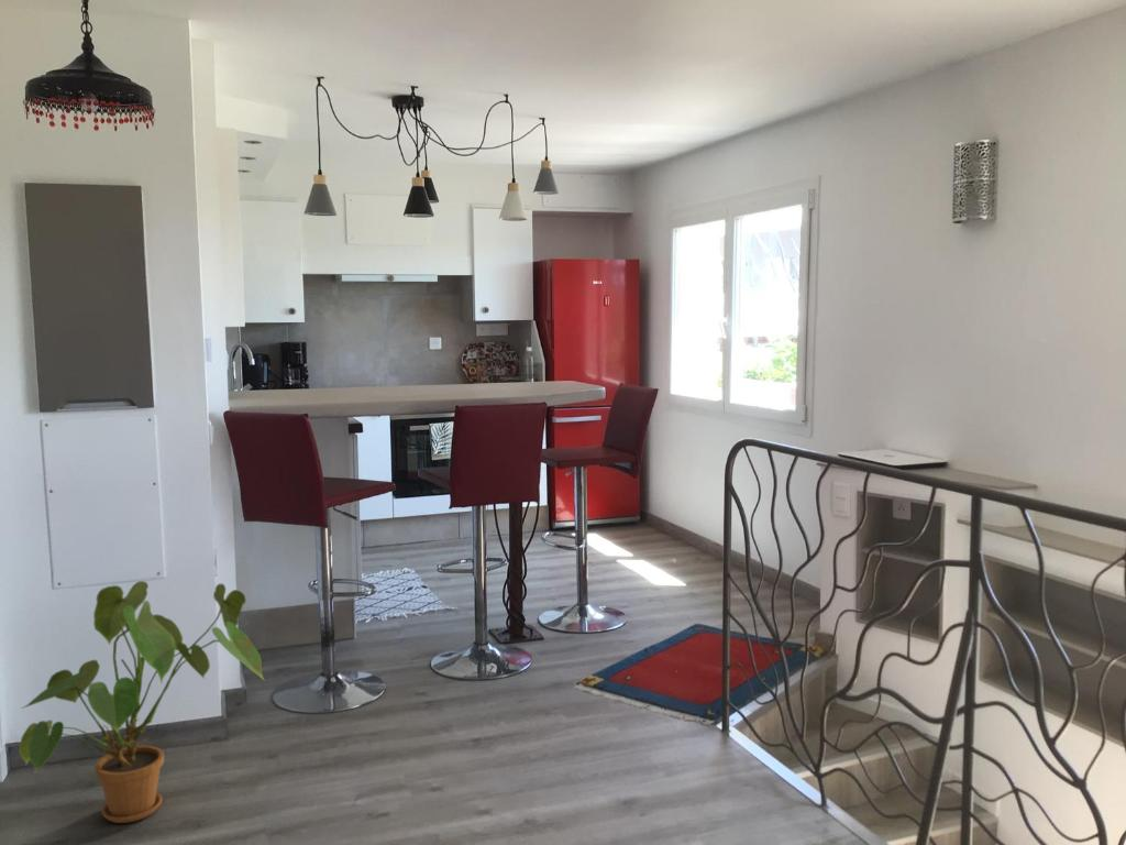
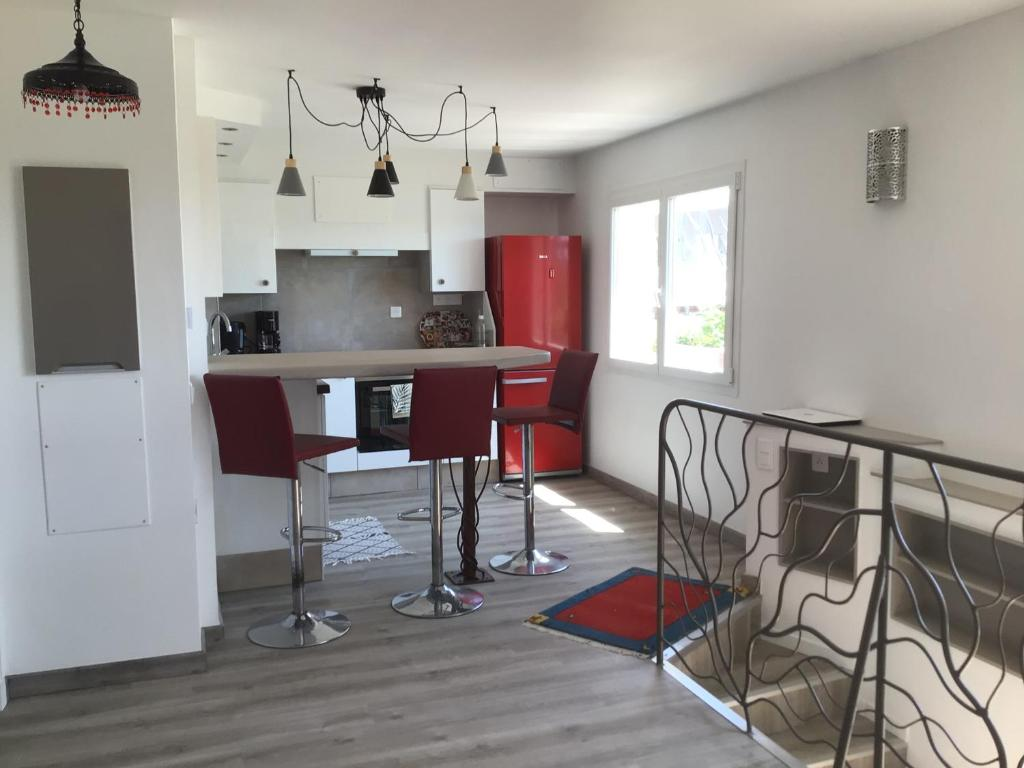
- house plant (146, 693)
